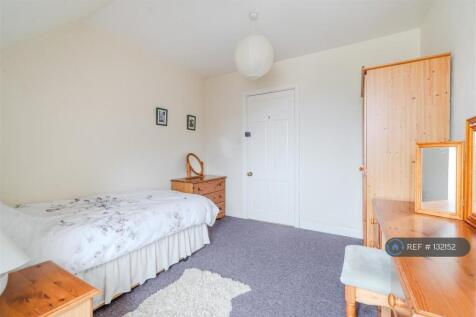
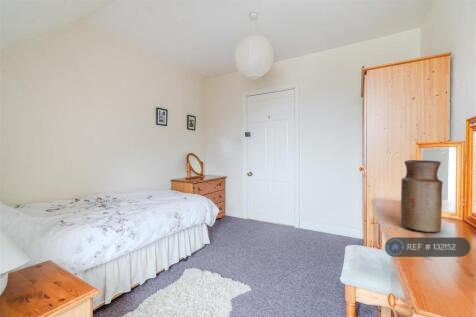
+ vase (420, 194)
